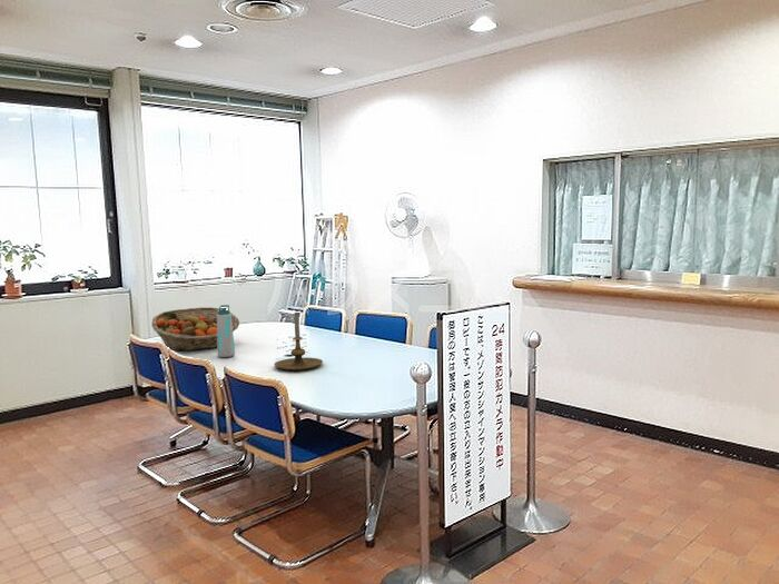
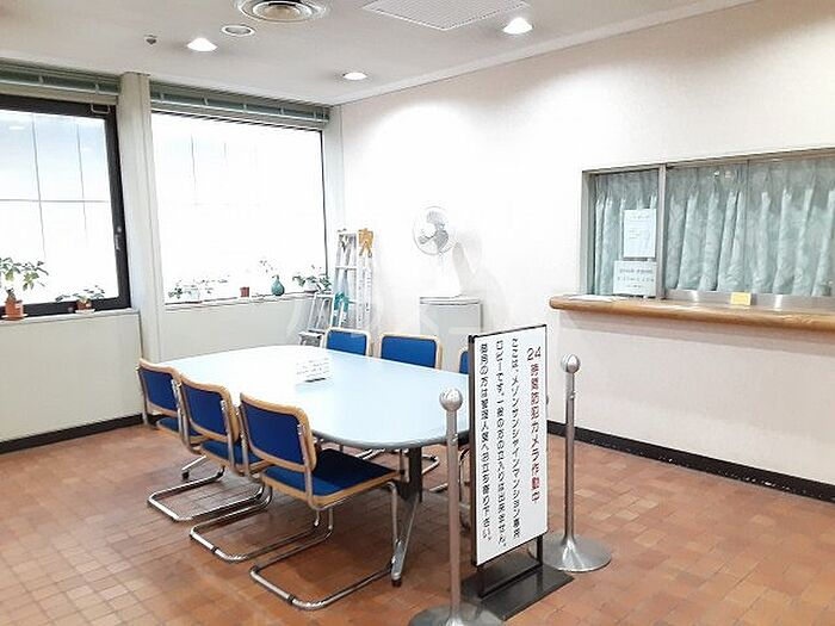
- candle holder (297, 338)
- water bottle (225, 330)
- fruit basket (196, 328)
